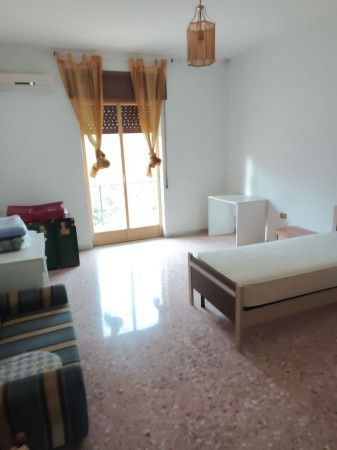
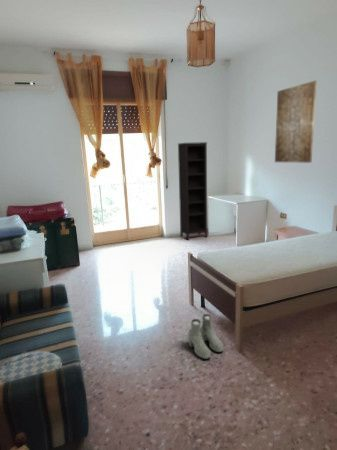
+ wall art (293, 125)
+ bookcase (193, 191)
+ boots (205, 334)
